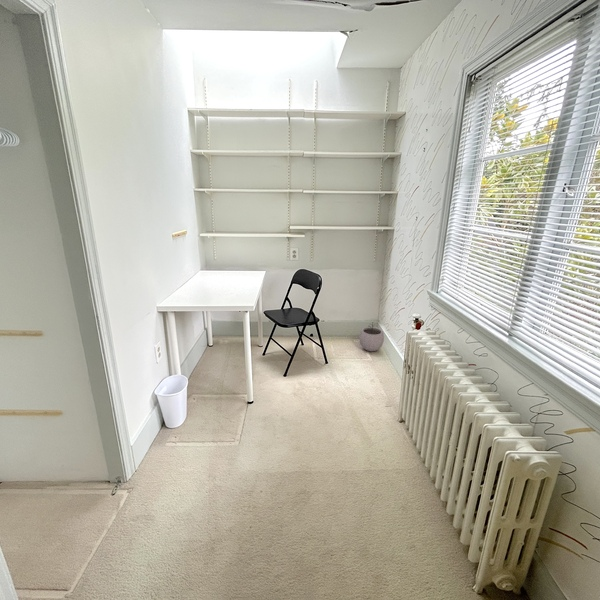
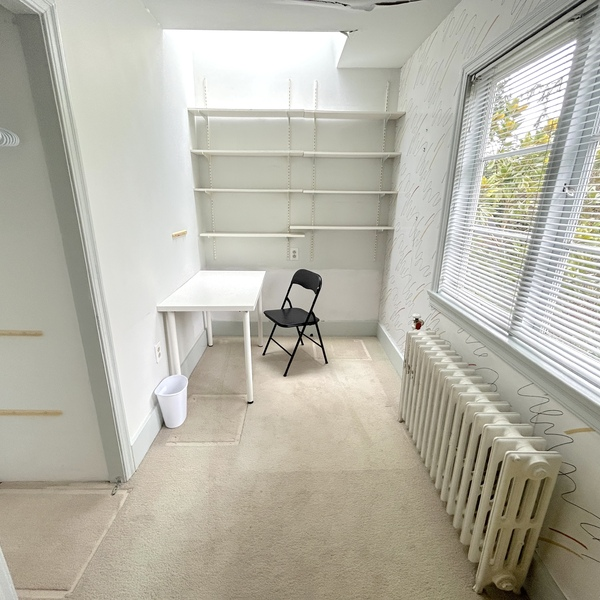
- plant pot (371, 335)
